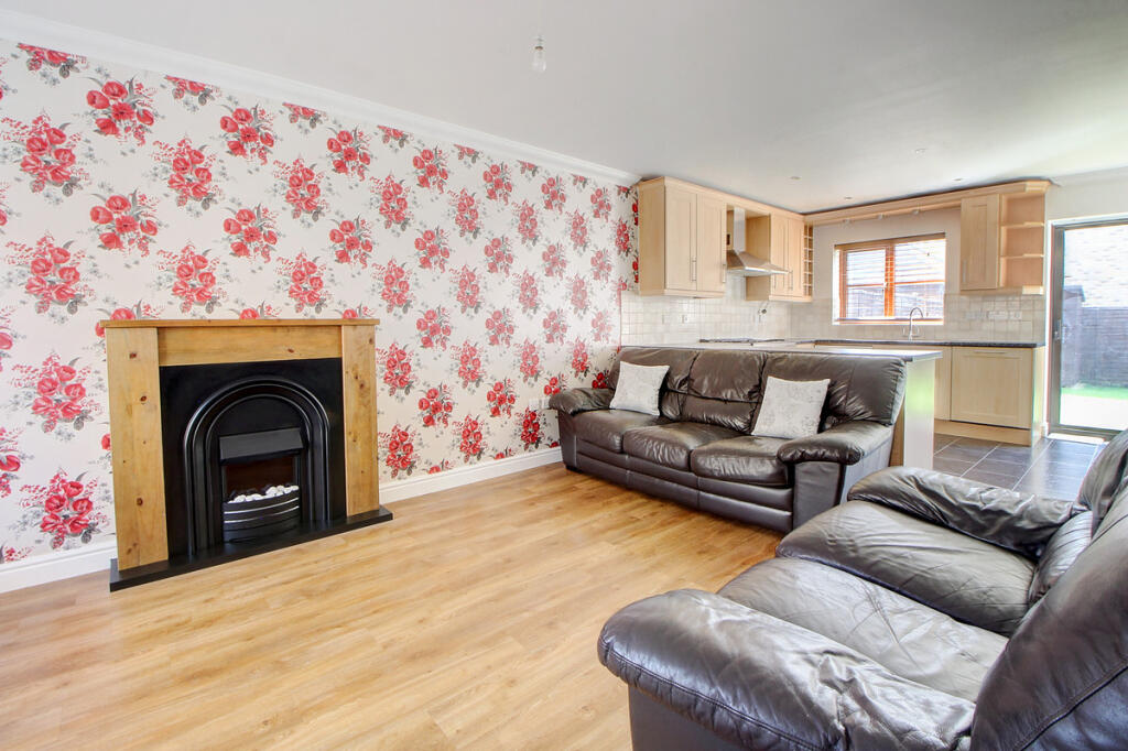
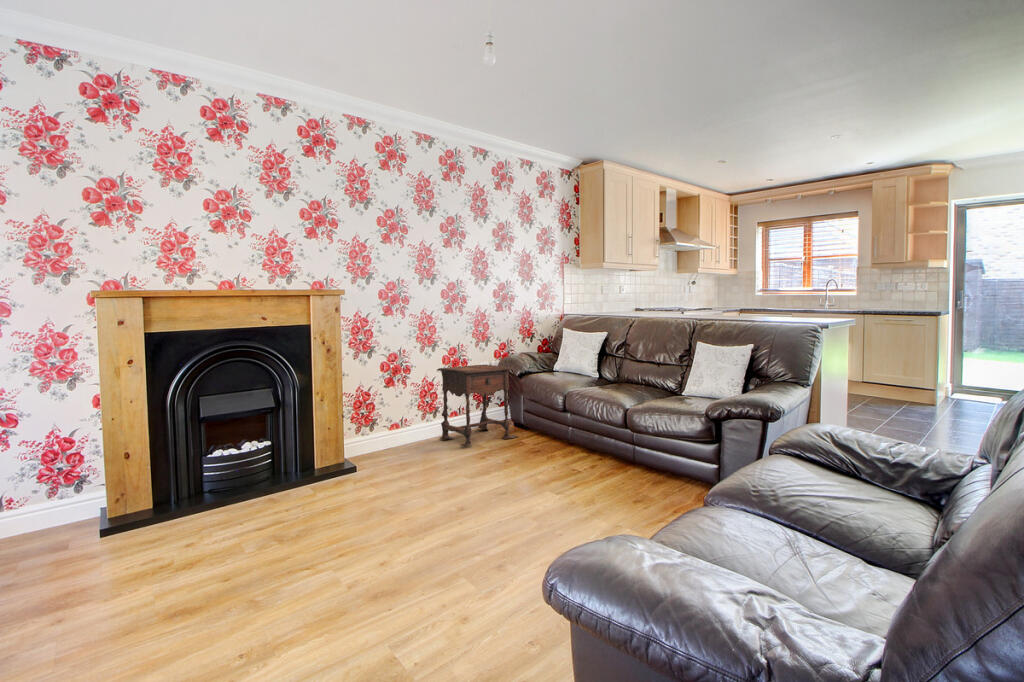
+ side table (483, 402)
